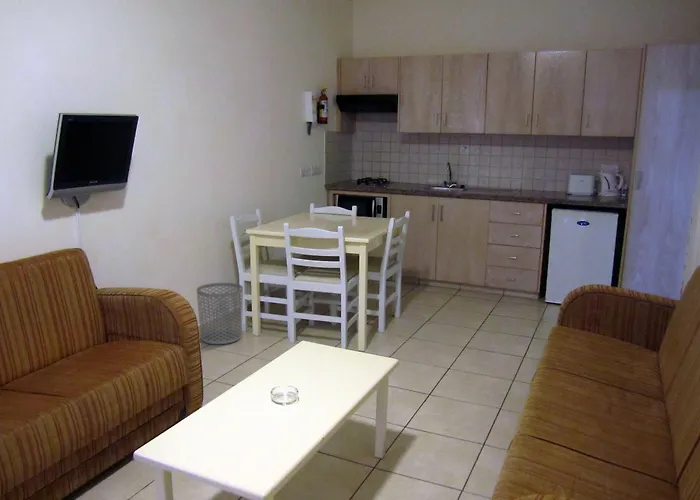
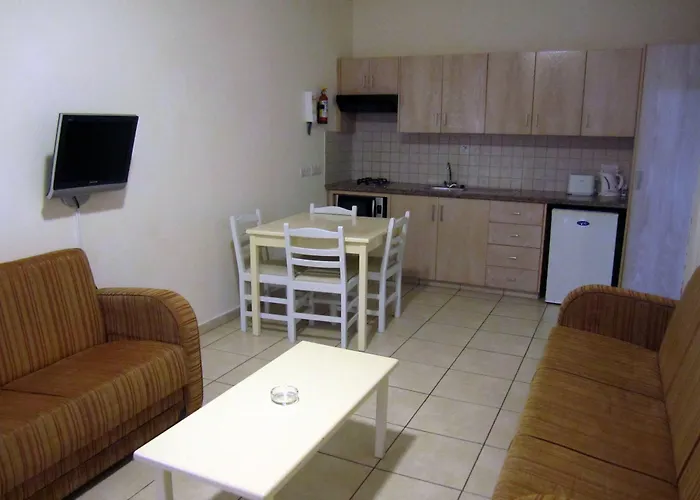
- waste bin (220, 312)
